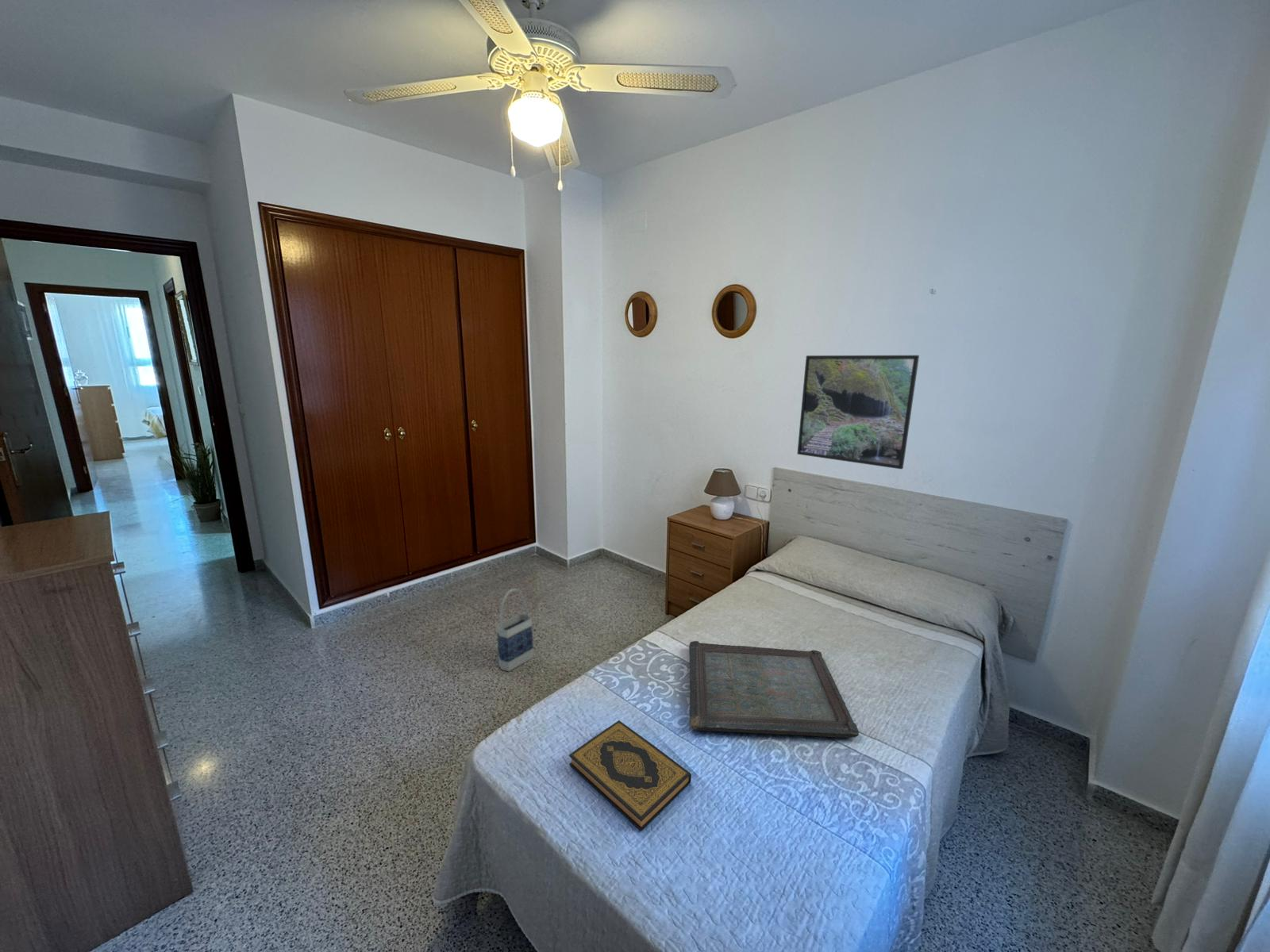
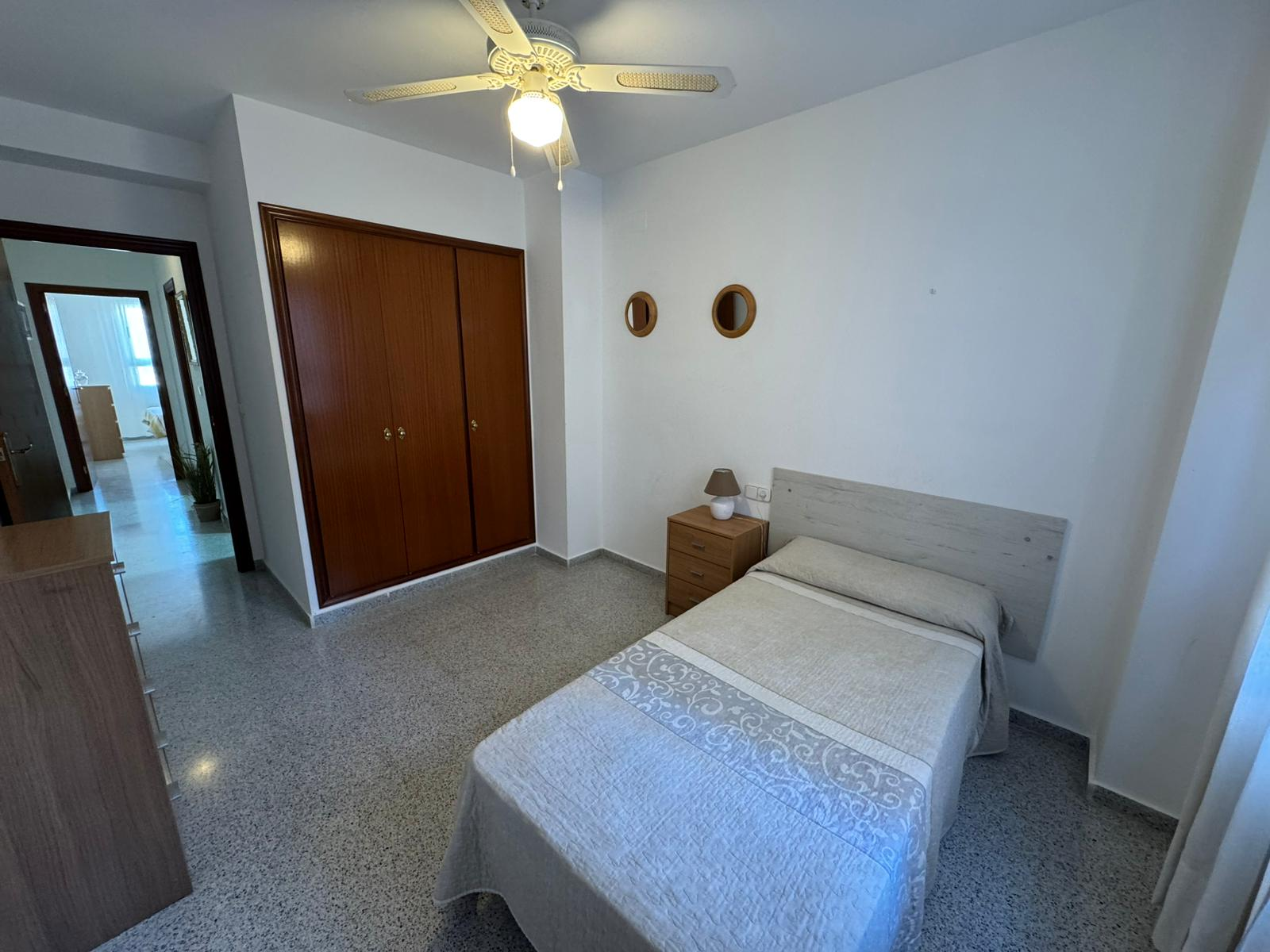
- bag (514, 625)
- serving tray (762, 685)
- hardback book (629, 768)
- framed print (852, 409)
